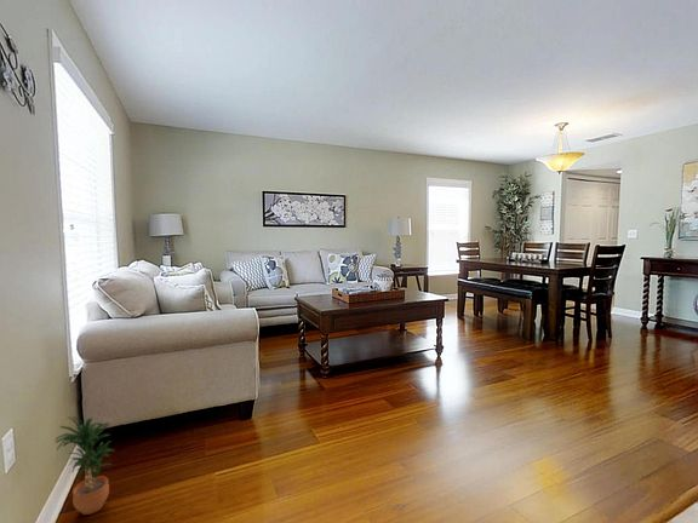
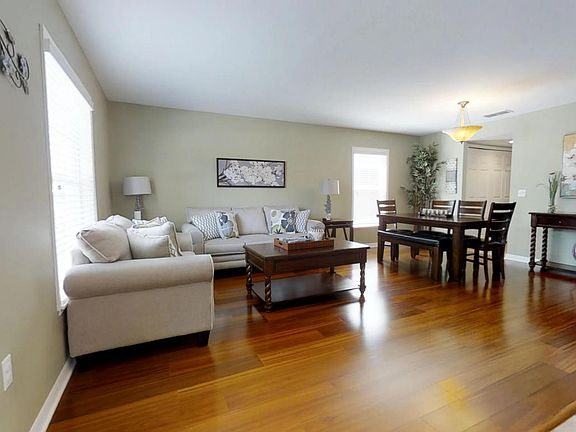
- potted plant (85, 459)
